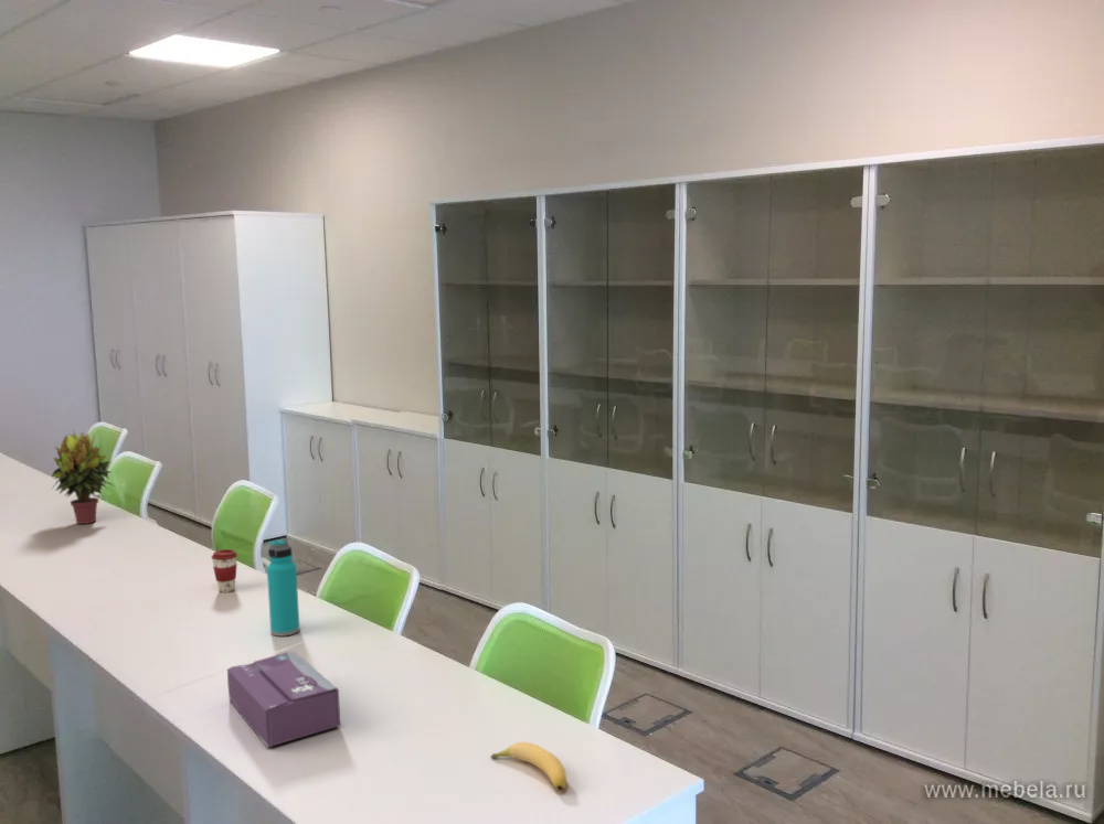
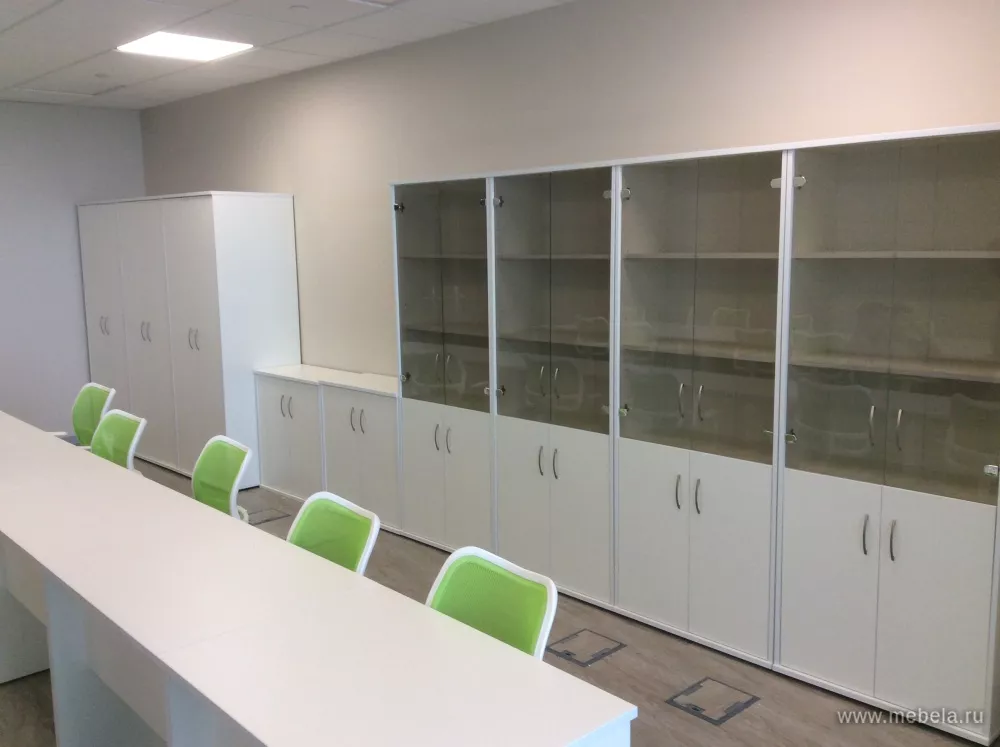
- tissue box (282, 695)
- water bottle (283, 586)
- coffee cup (225, 570)
- banana (533, 762)
- potted plant (81, 477)
